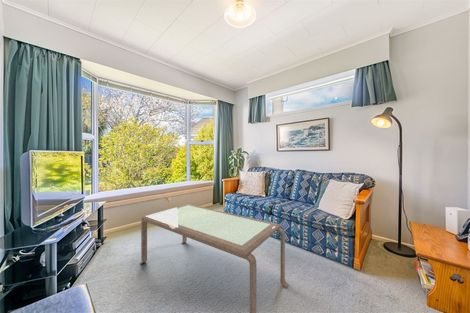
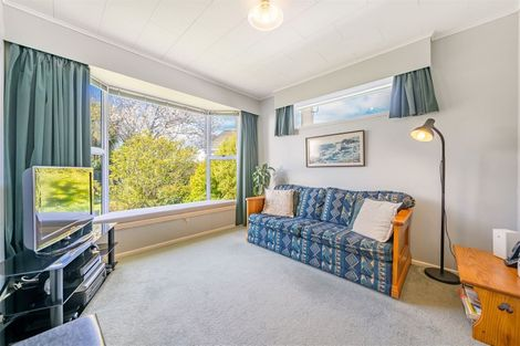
- coffee table (207, 244)
